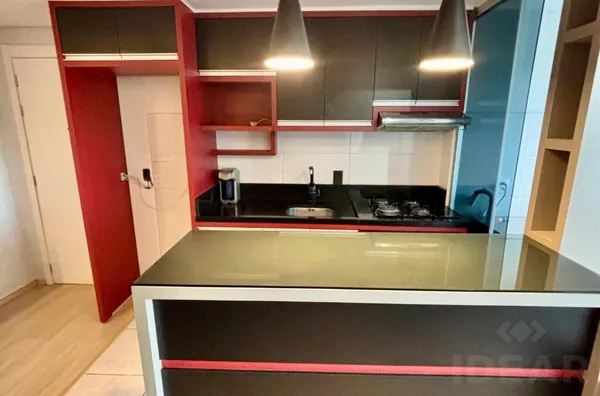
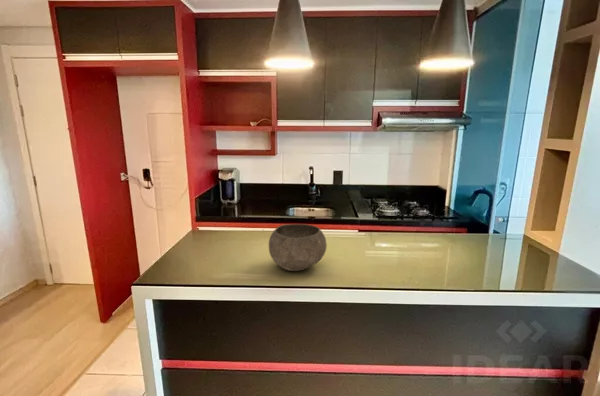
+ bowl (297, 248)
